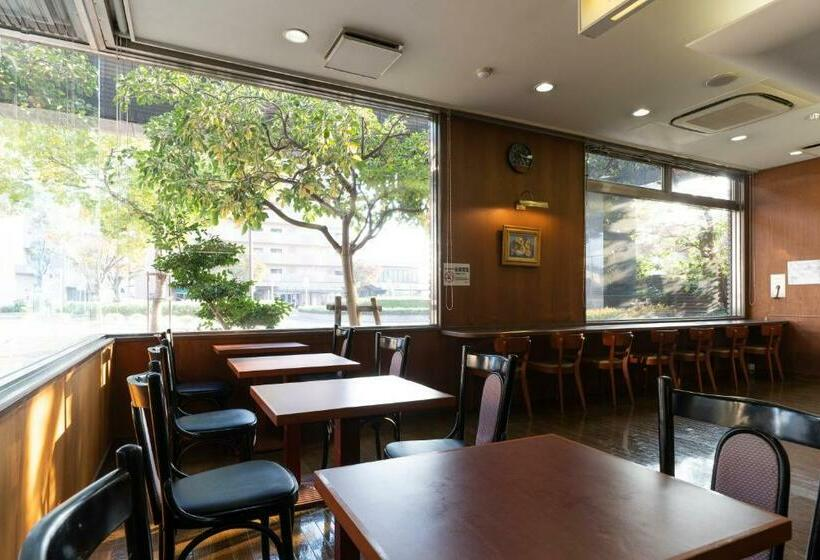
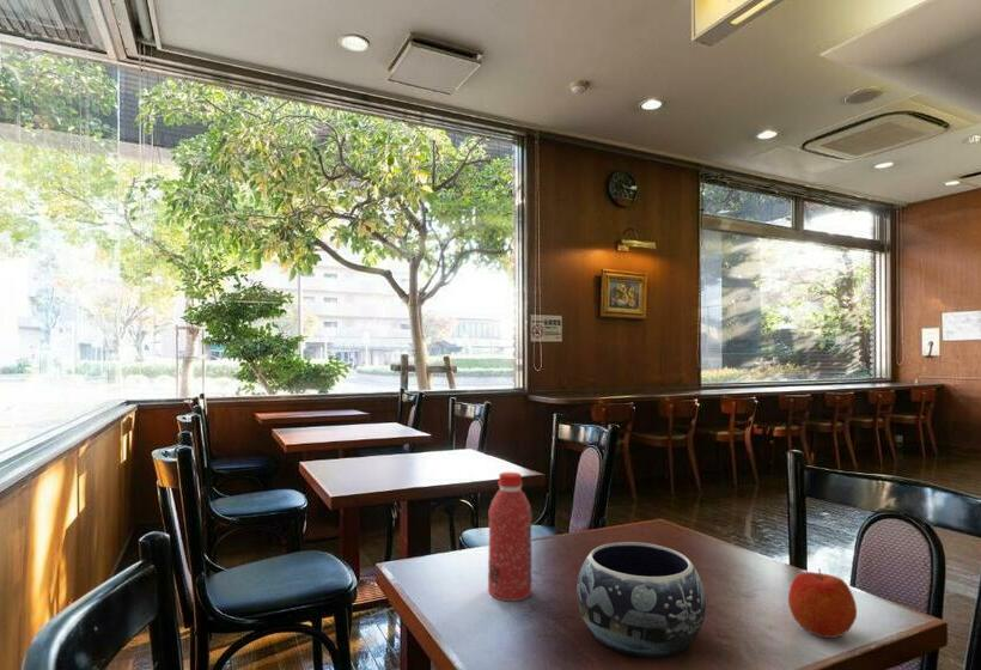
+ decorative bowl (639, 595)
+ apple (821, 598)
+ beverage bottle (507, 526)
